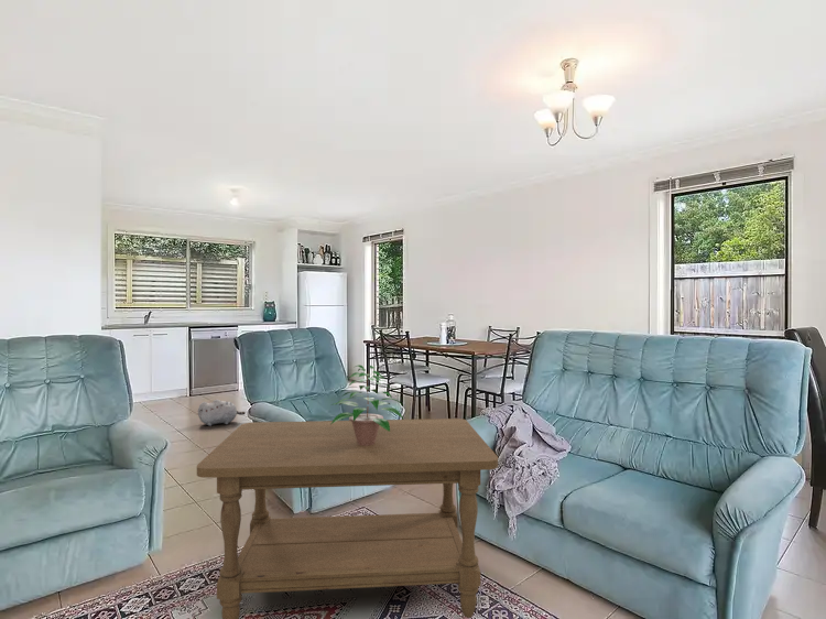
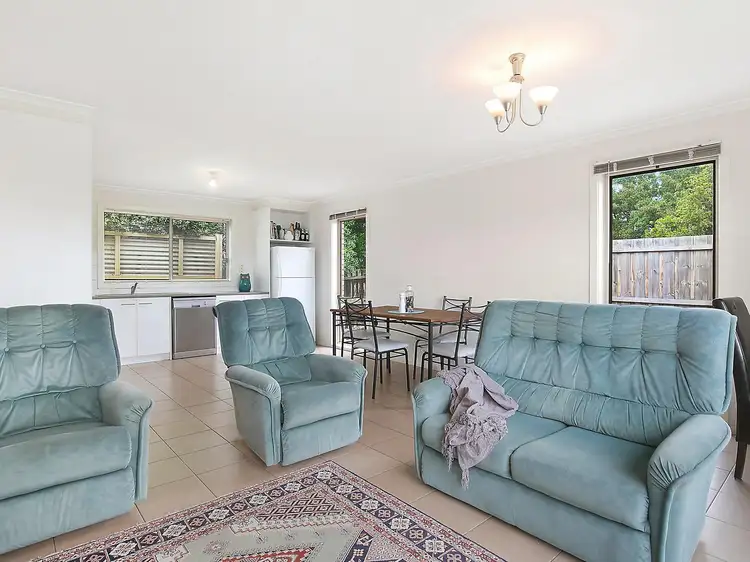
- plush toy (221, 411)
- potted plant (368, 401)
- coffee table (354, 515)
